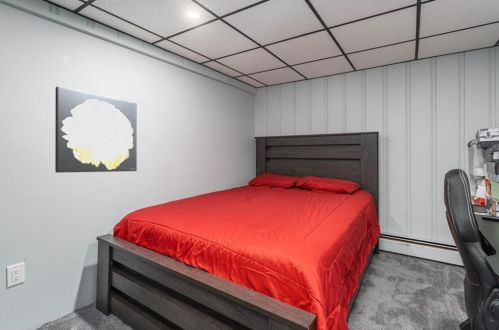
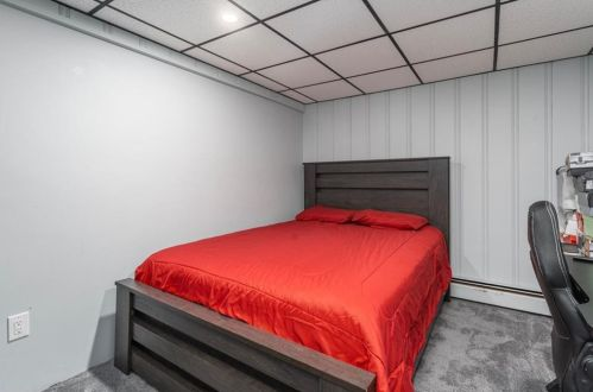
- wall art (100, 133)
